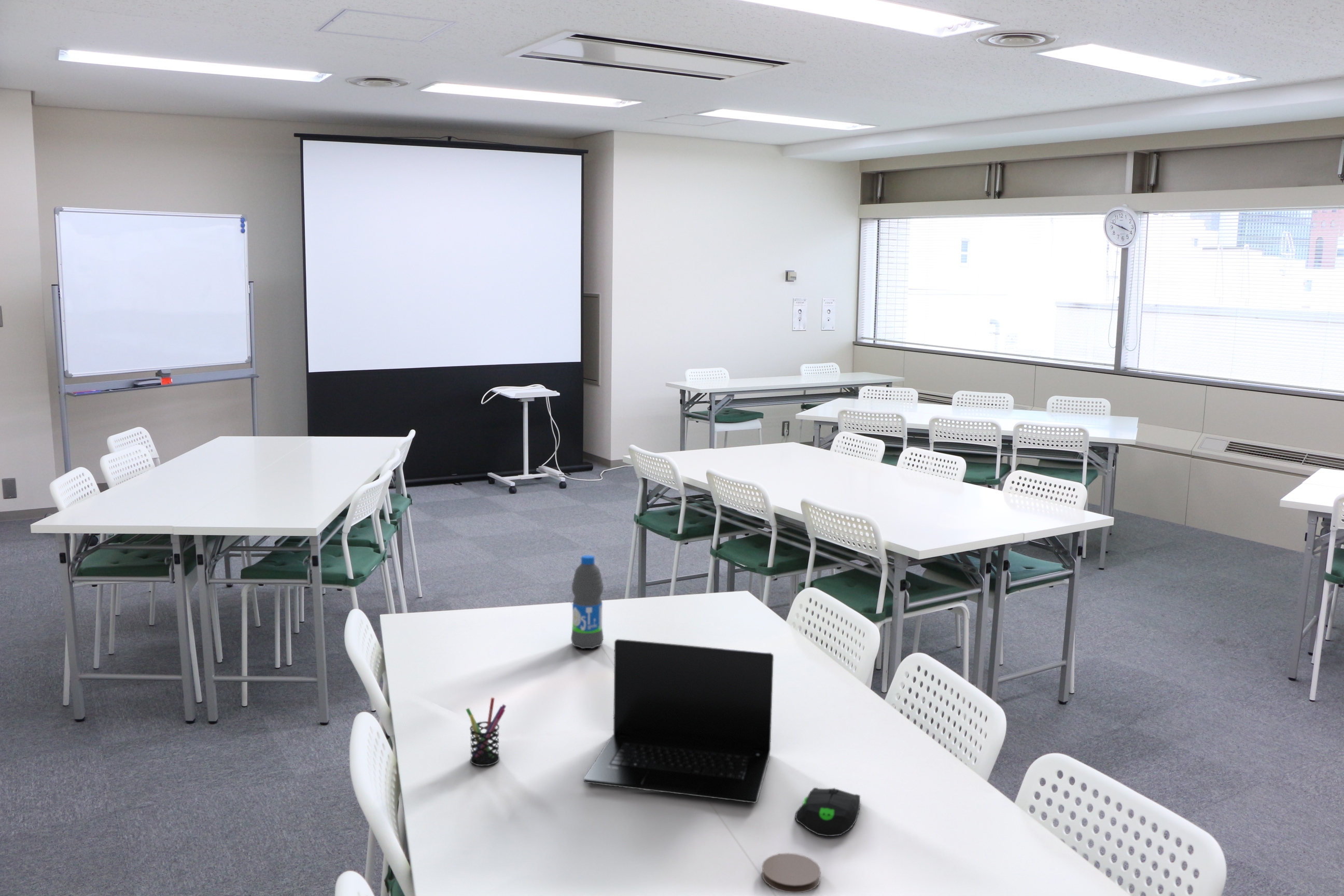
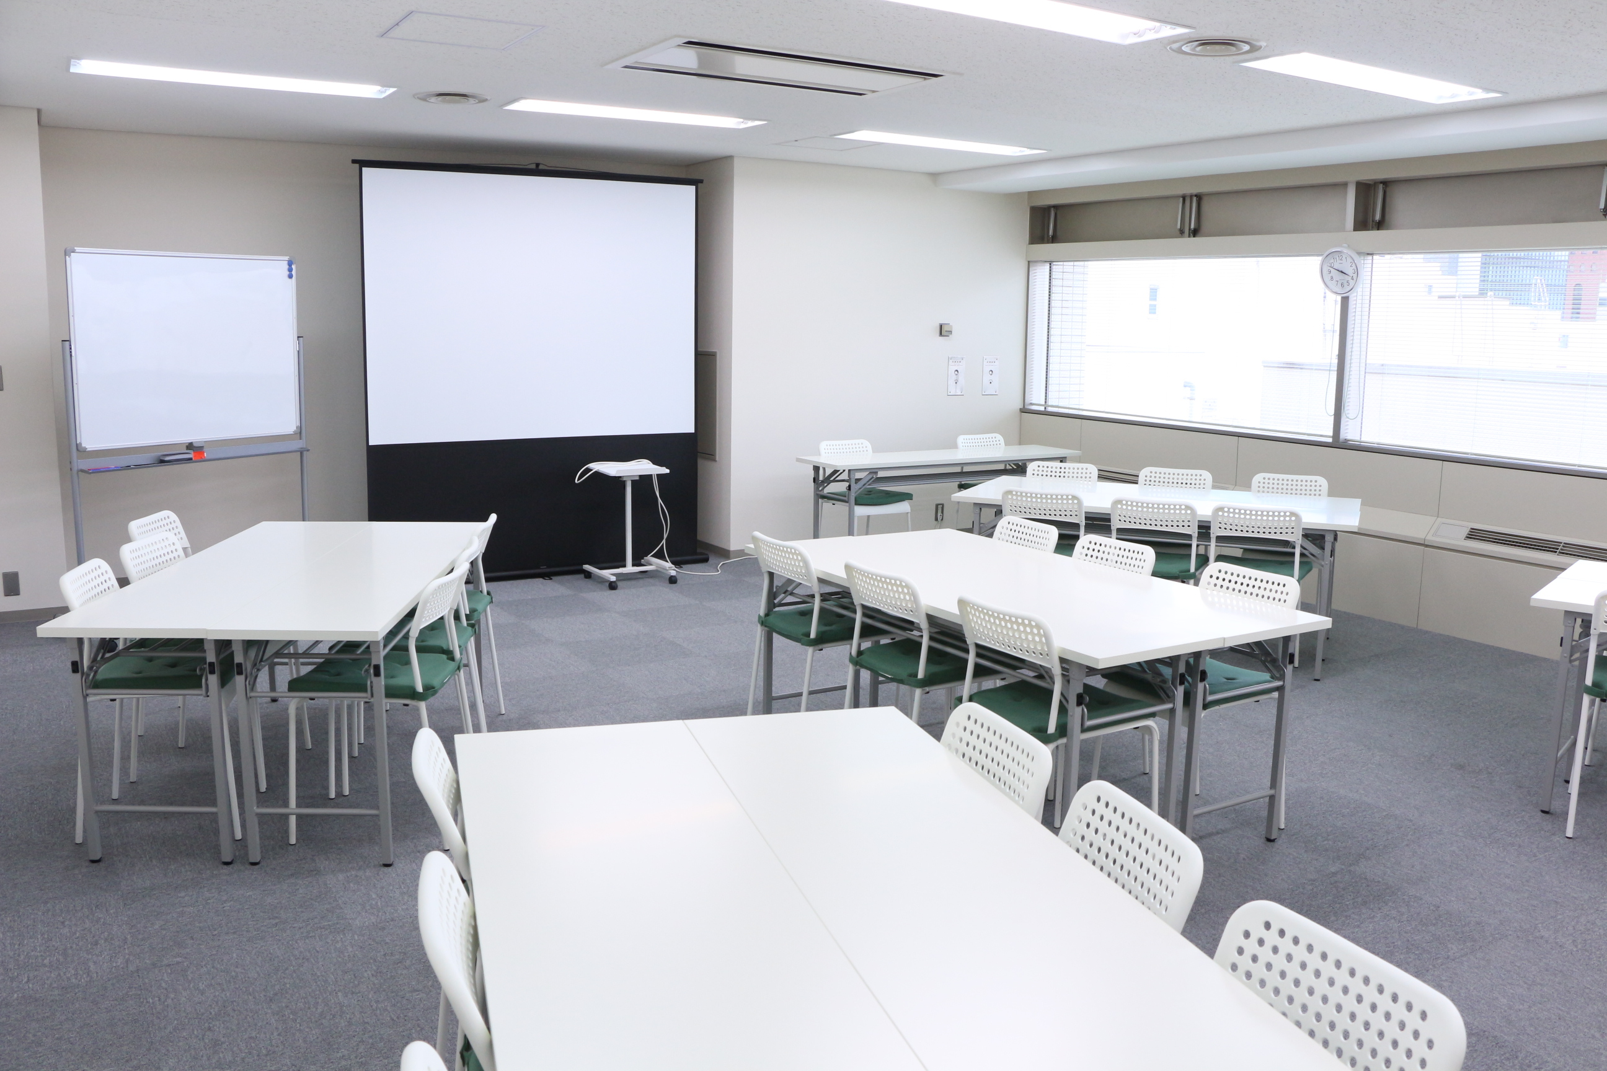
- laptop (681, 717)
- water bottle (587, 600)
- computer mouse (827, 804)
- coaster (791, 872)
- pen holder (482, 730)
